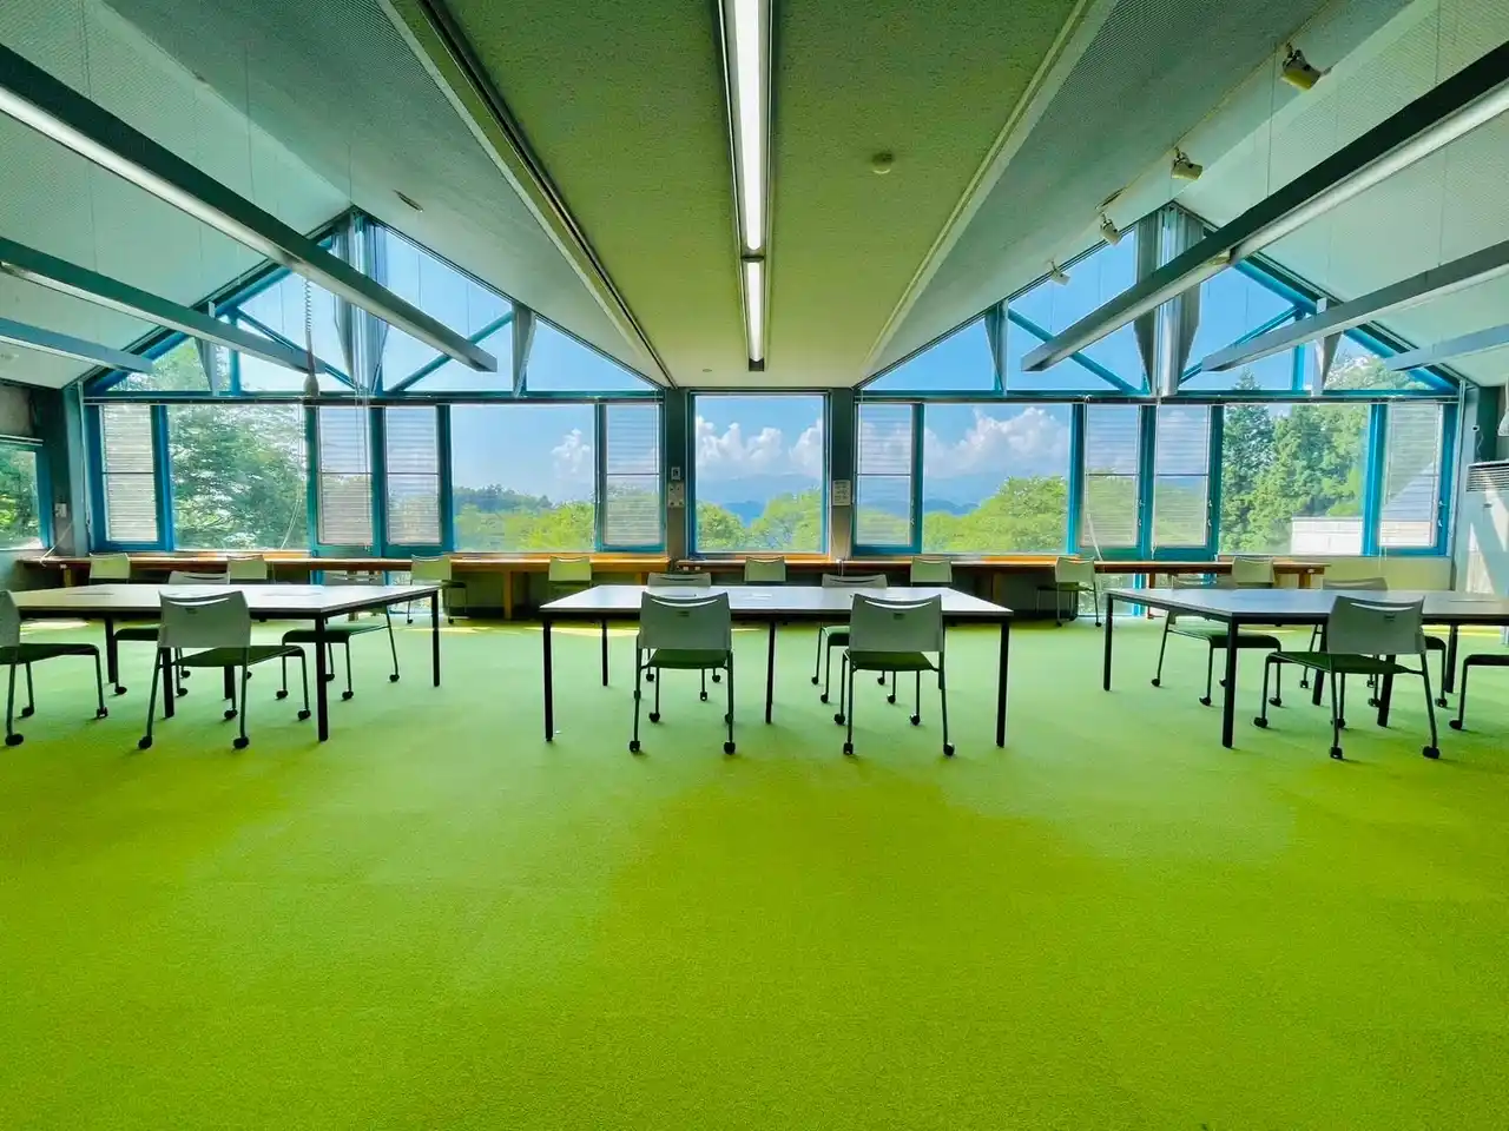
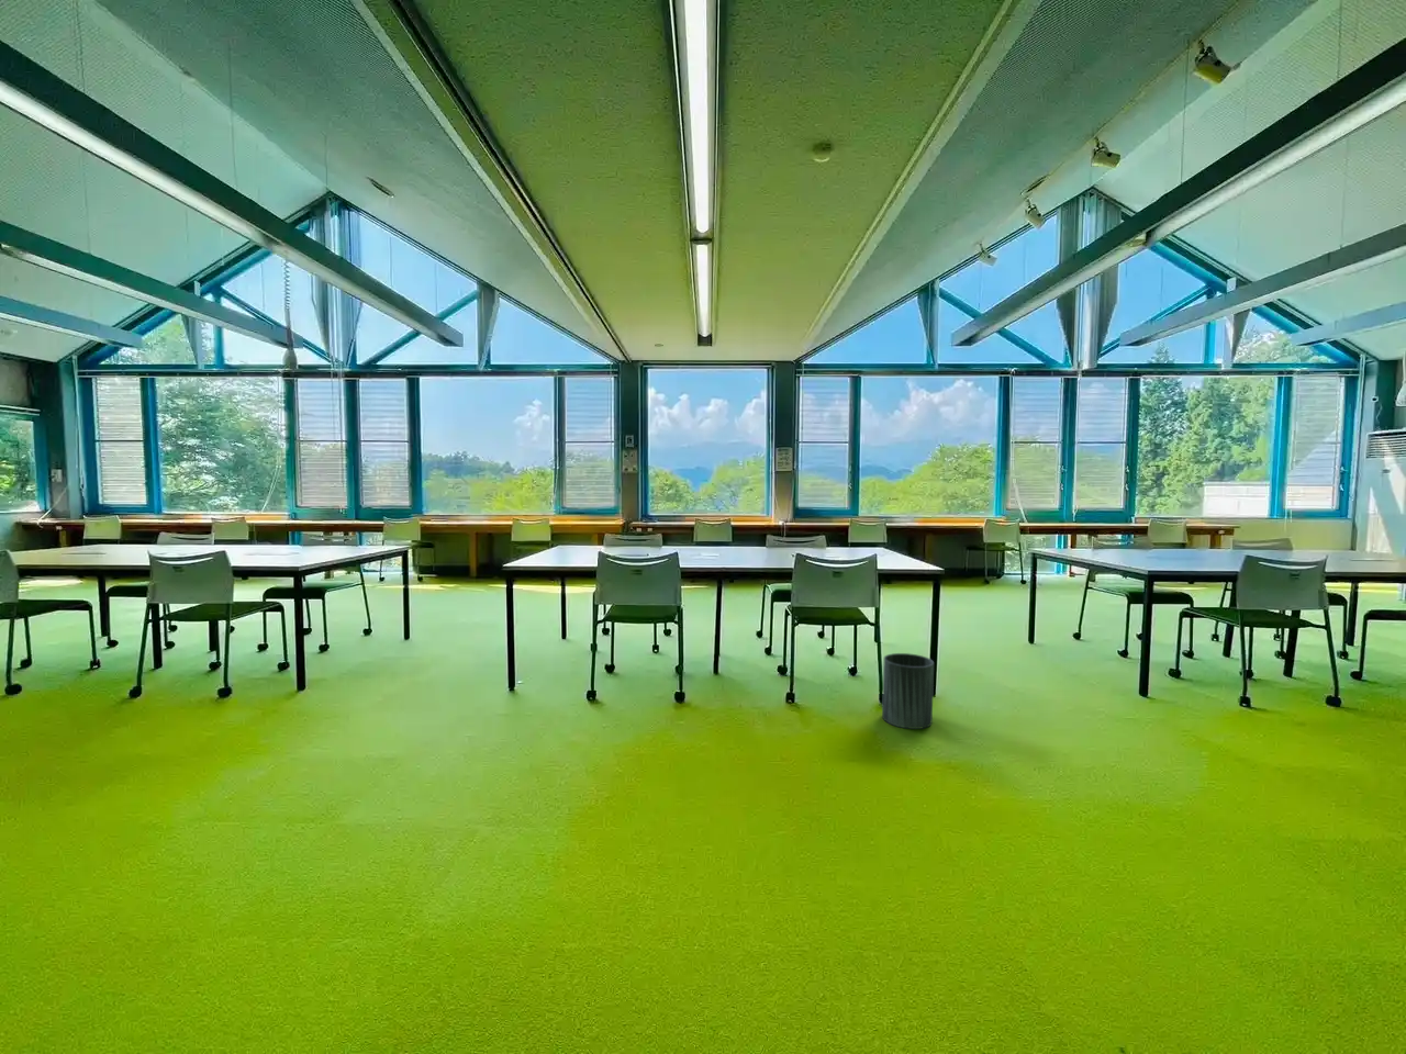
+ trash can (908, 690)
